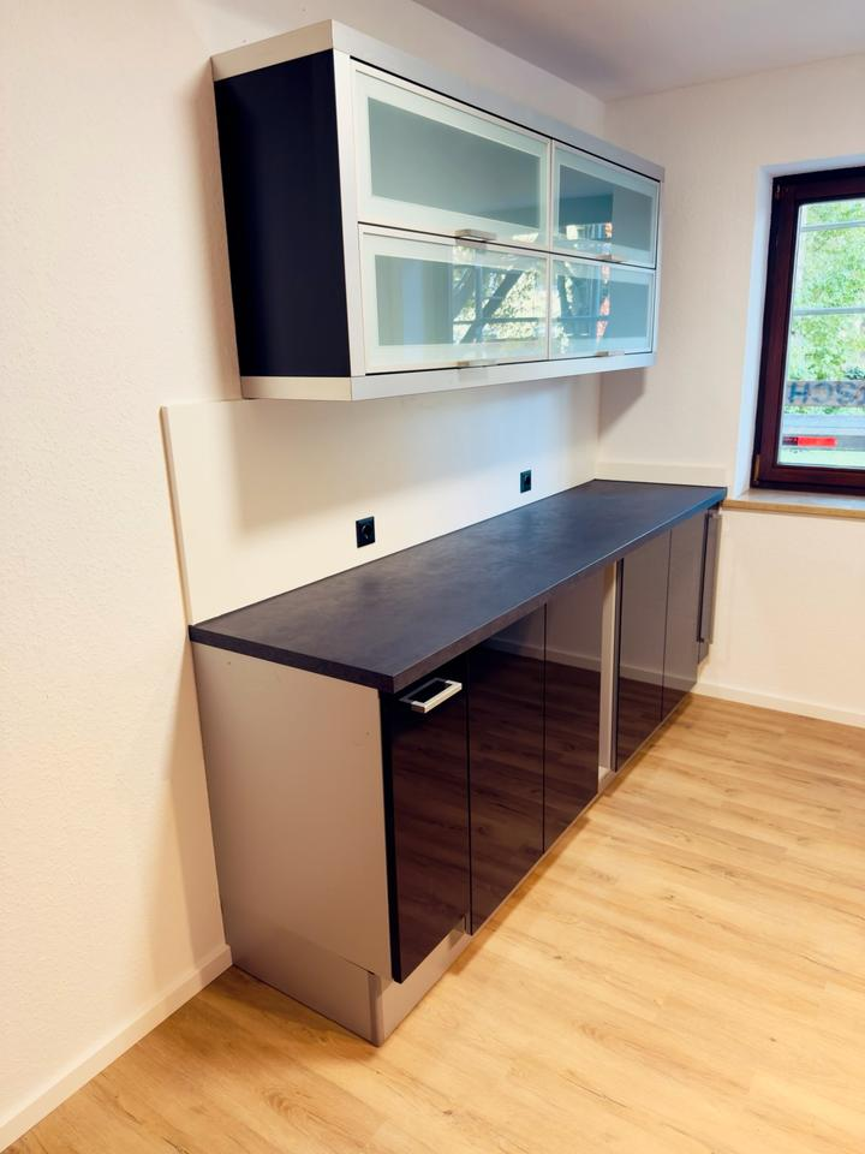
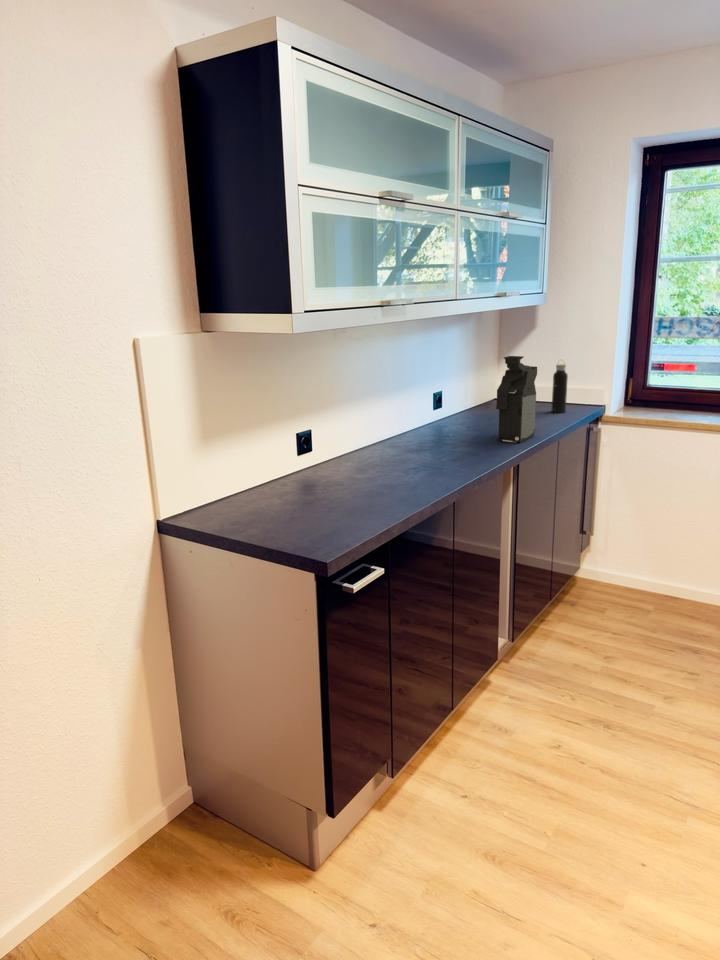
+ coffee maker (517, 397)
+ water bottle (559, 386)
